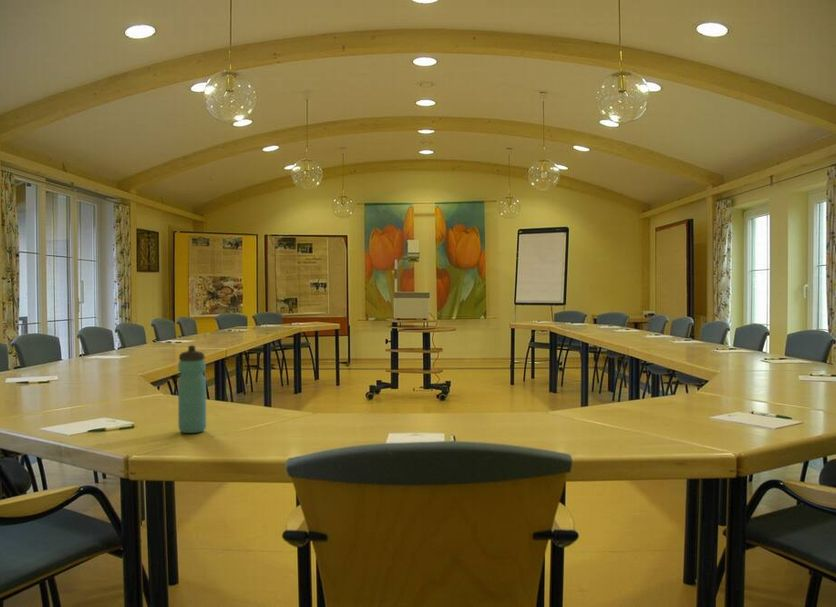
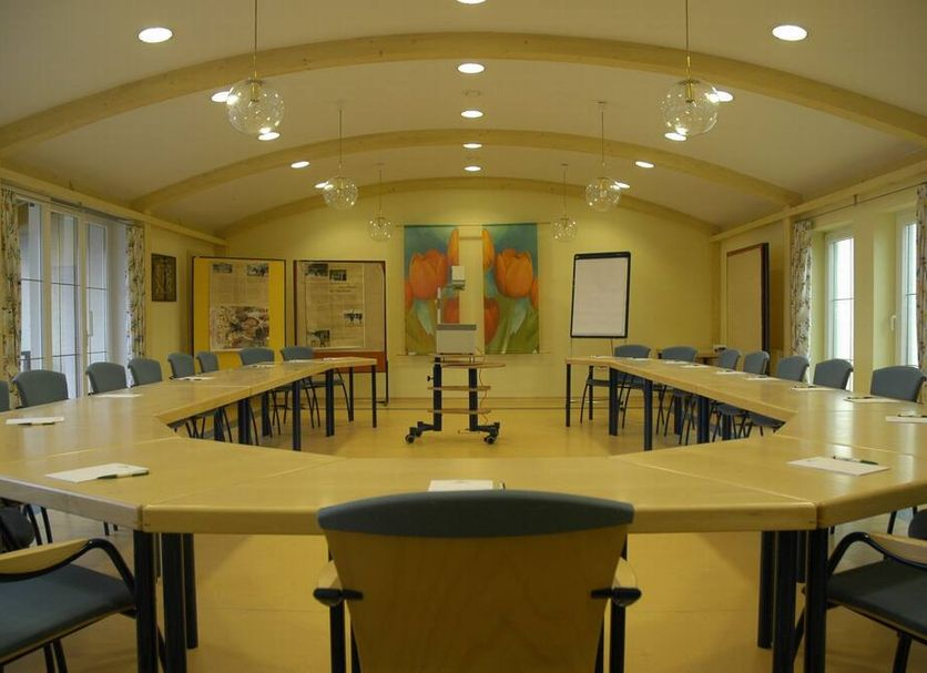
- water bottle (192, 388)
